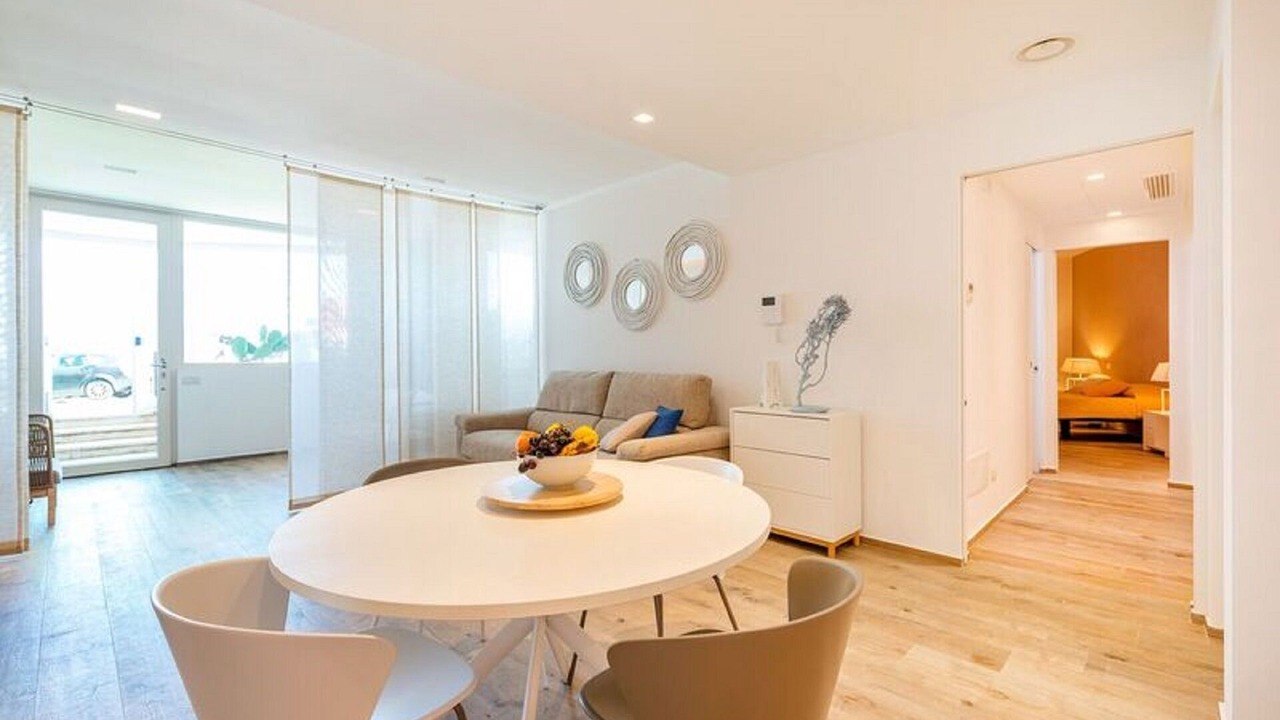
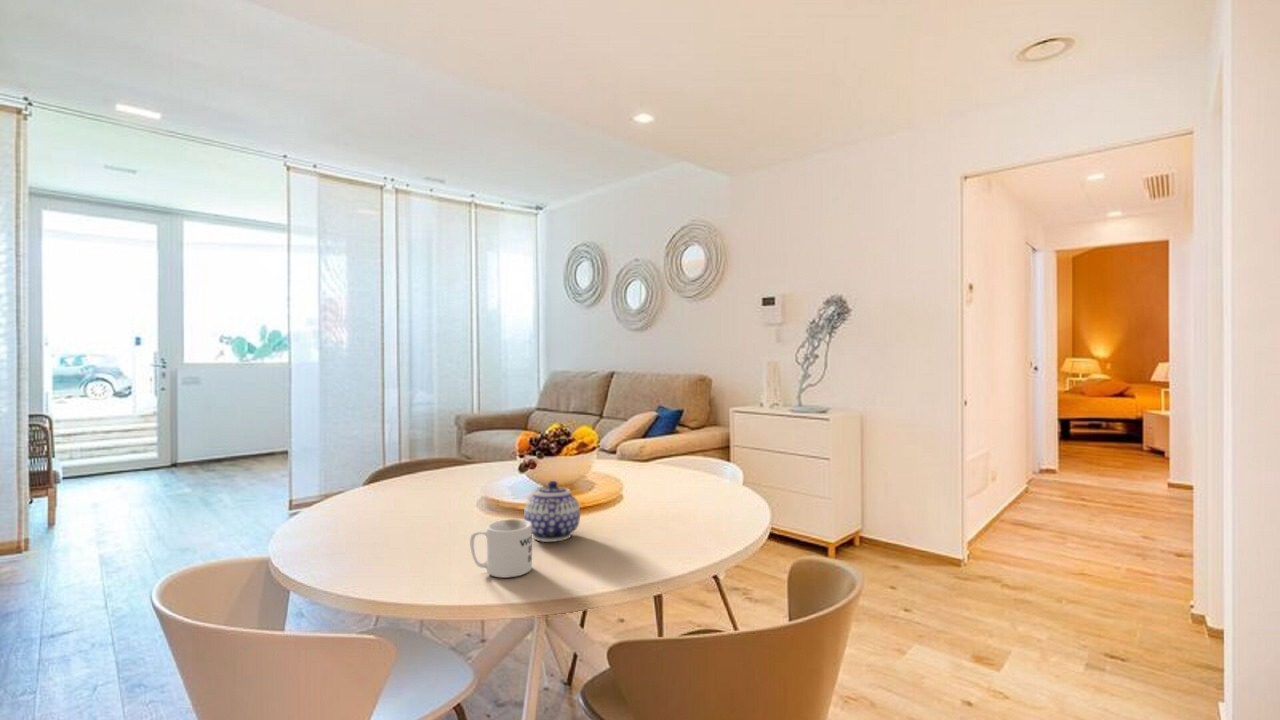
+ mug (501, 547)
+ teapot (552, 508)
